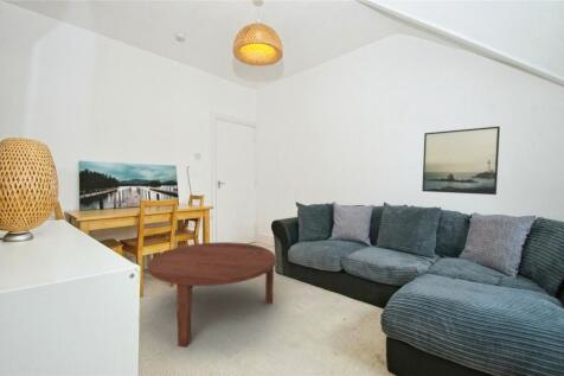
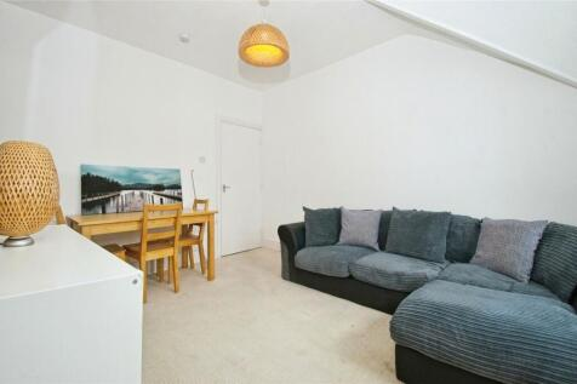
- coffee table (214, 283)
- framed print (457, 161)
